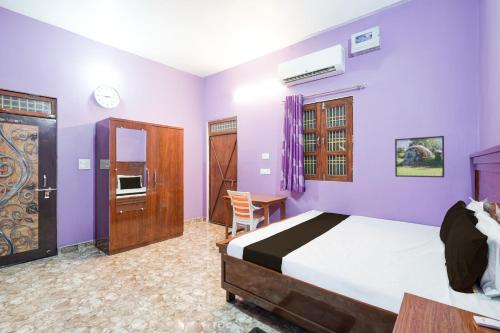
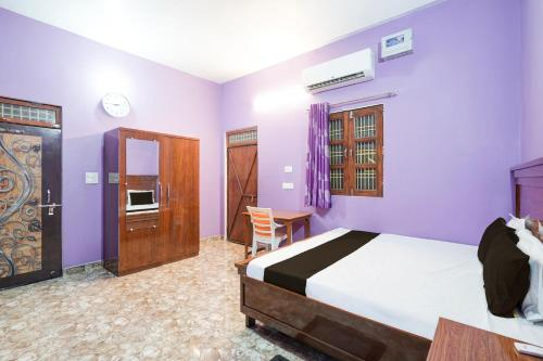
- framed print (418, 157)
